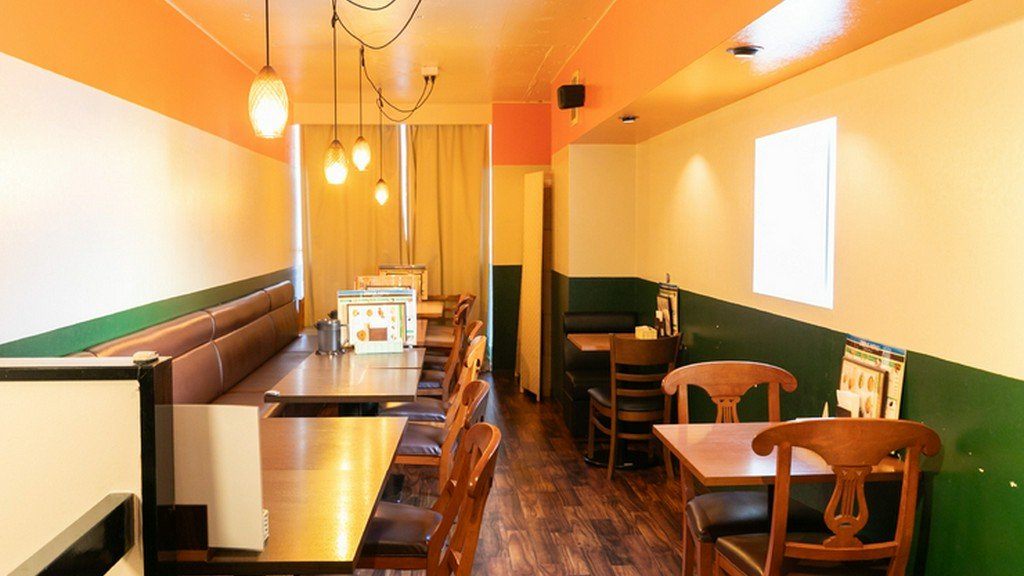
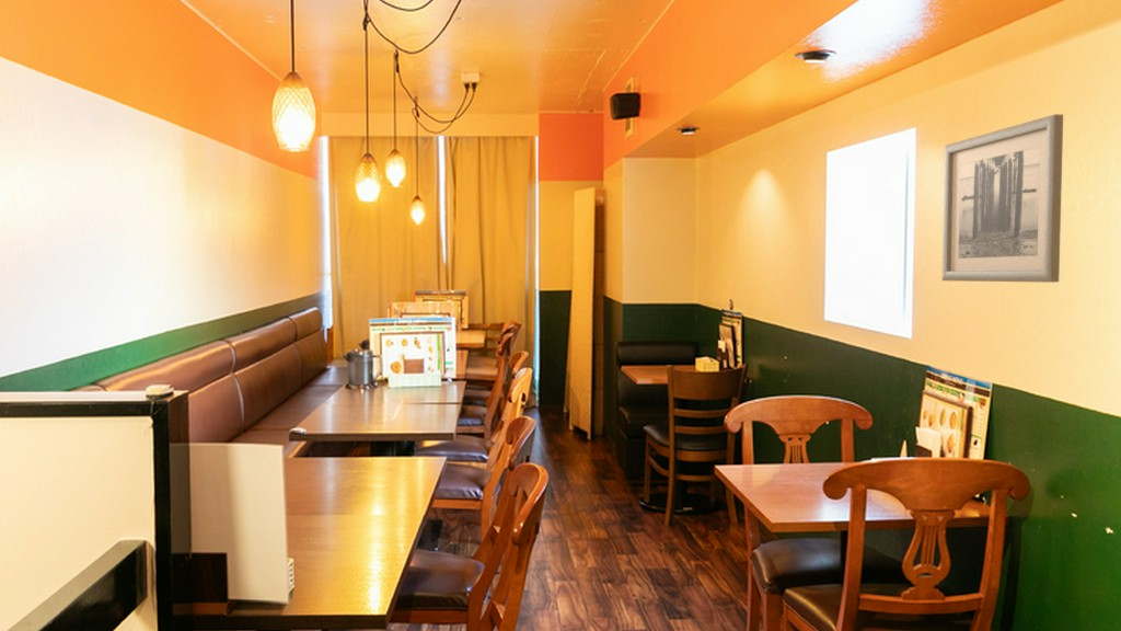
+ wall art (995, 206)
